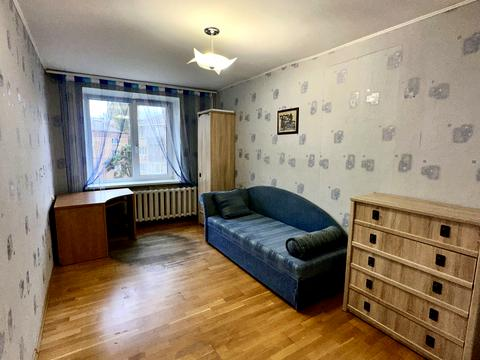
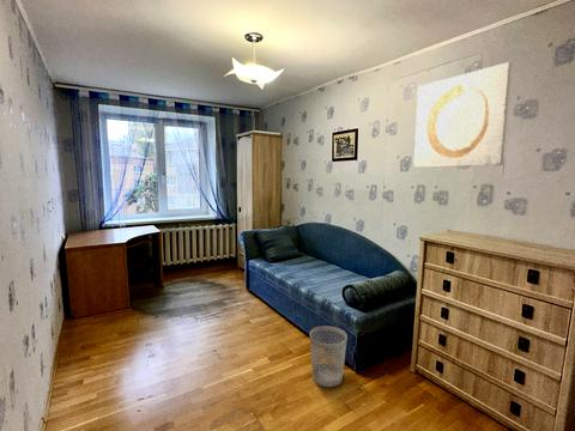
+ wall art (456, 121)
+ wastebasket (327, 356)
